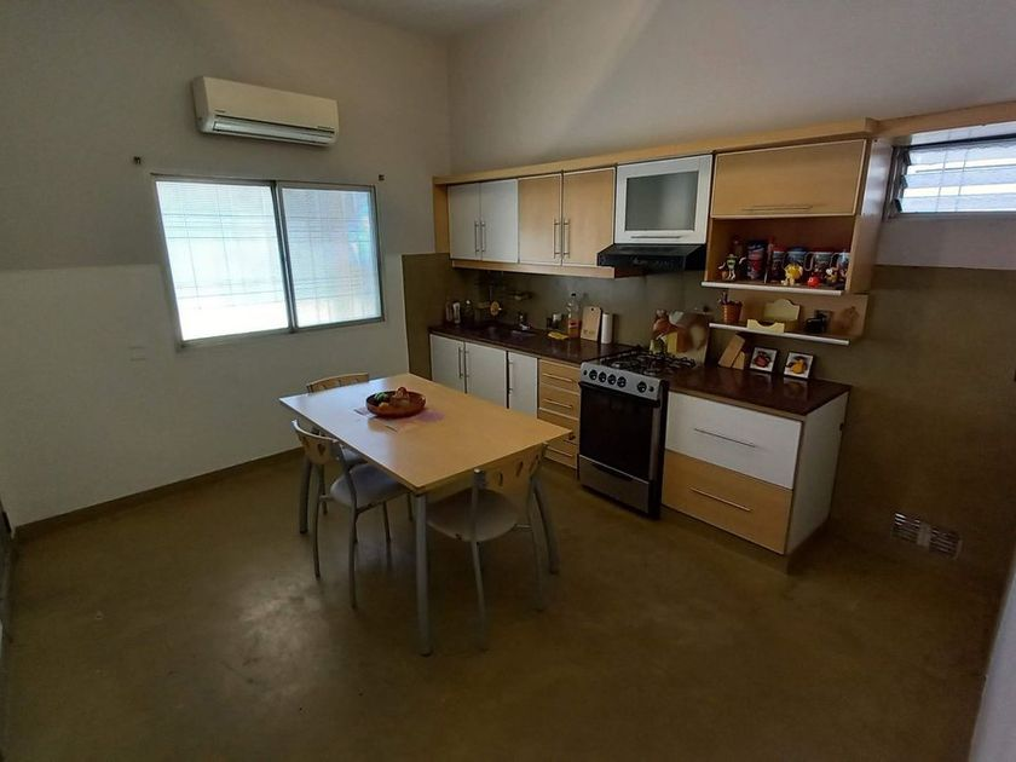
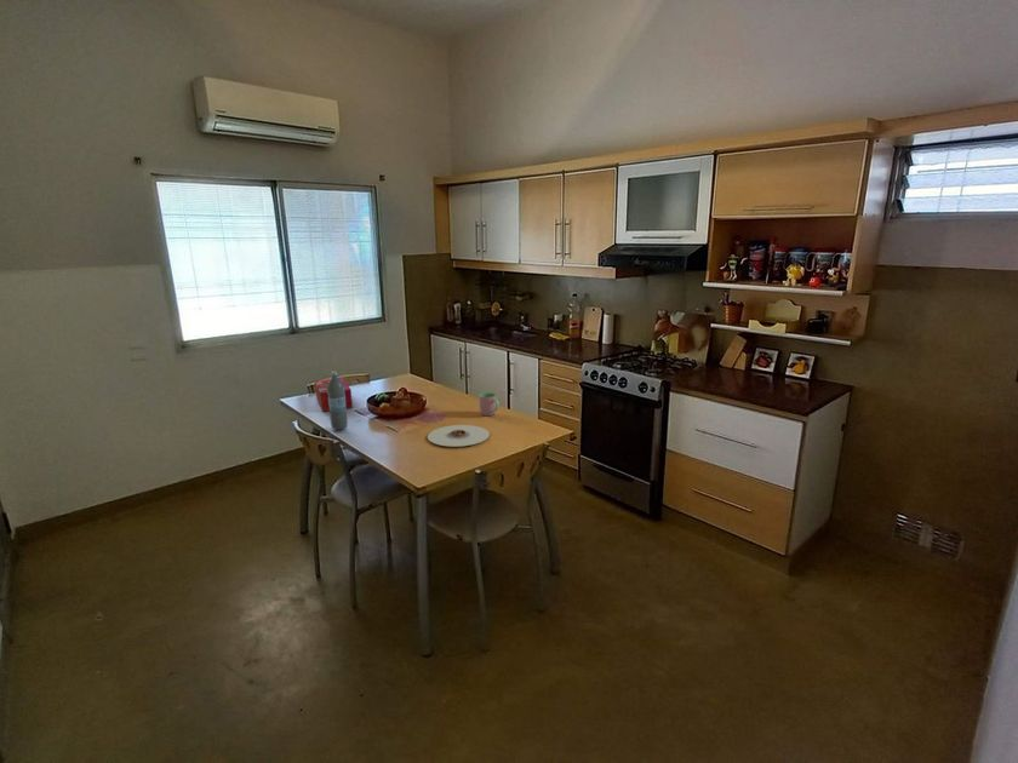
+ tissue box (327, 394)
+ cup (490, 405)
+ plate (458, 432)
+ water bottle (337, 401)
